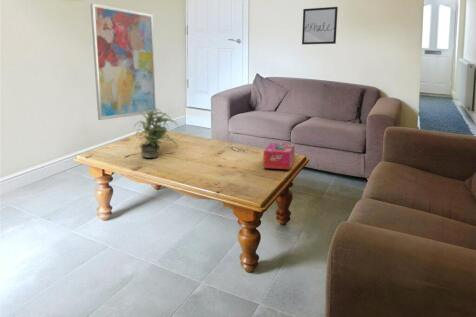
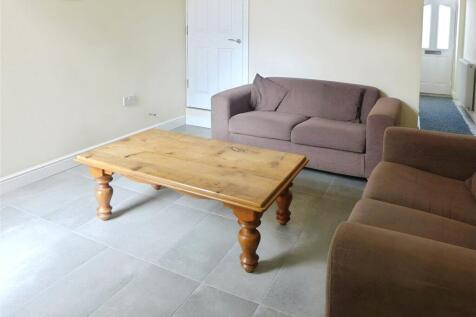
- wall art (126, 64)
- potted plant (152, 129)
- tissue box (279, 155)
- wall art (319, 26)
